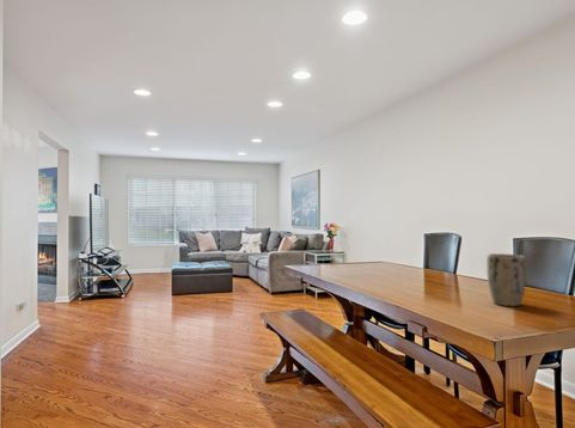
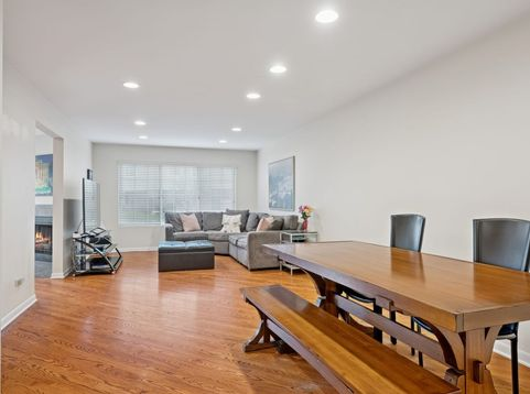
- plant pot (506, 279)
